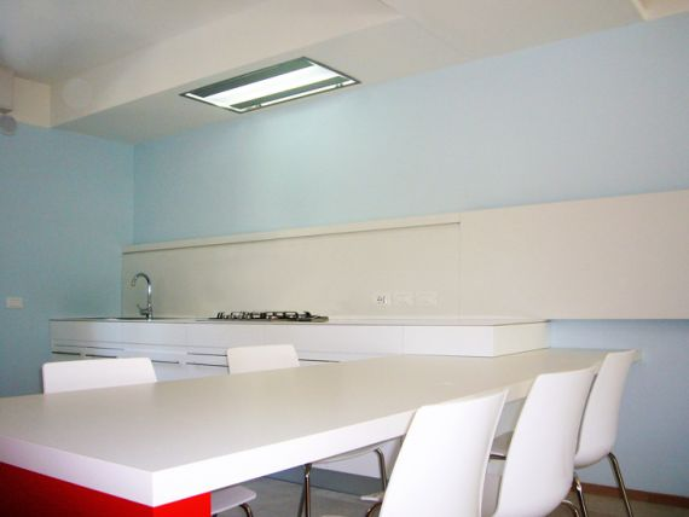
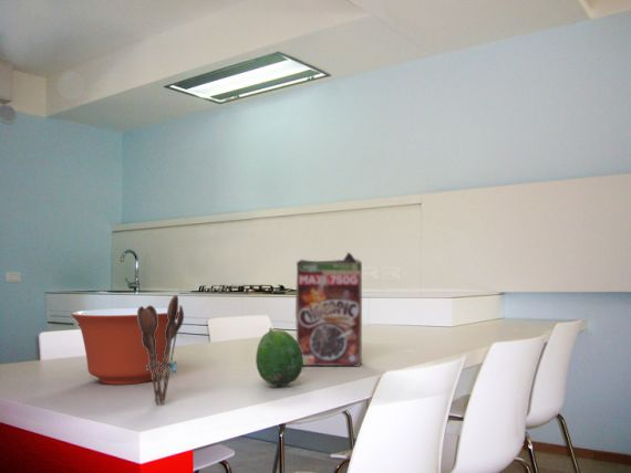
+ mixing bowl (127, 345)
+ fruit (279, 356)
+ utensil holder (164, 351)
+ cereal box (328, 307)
